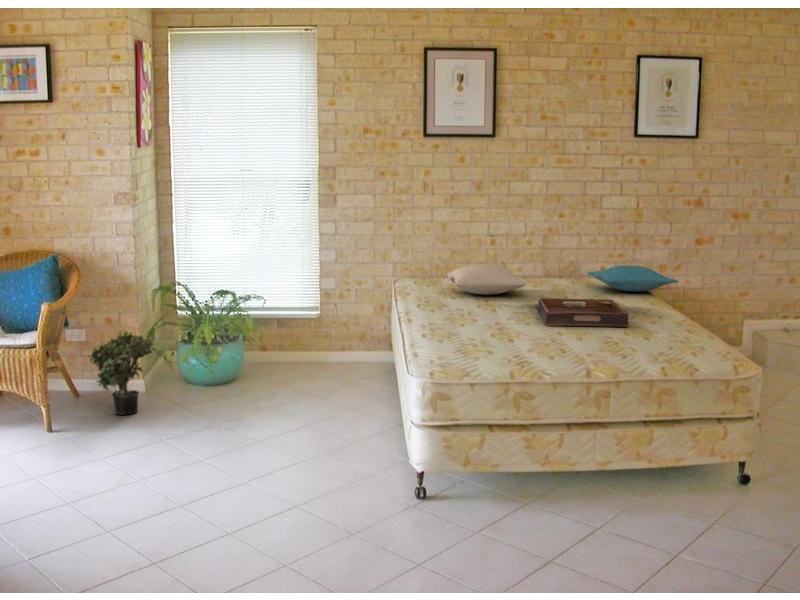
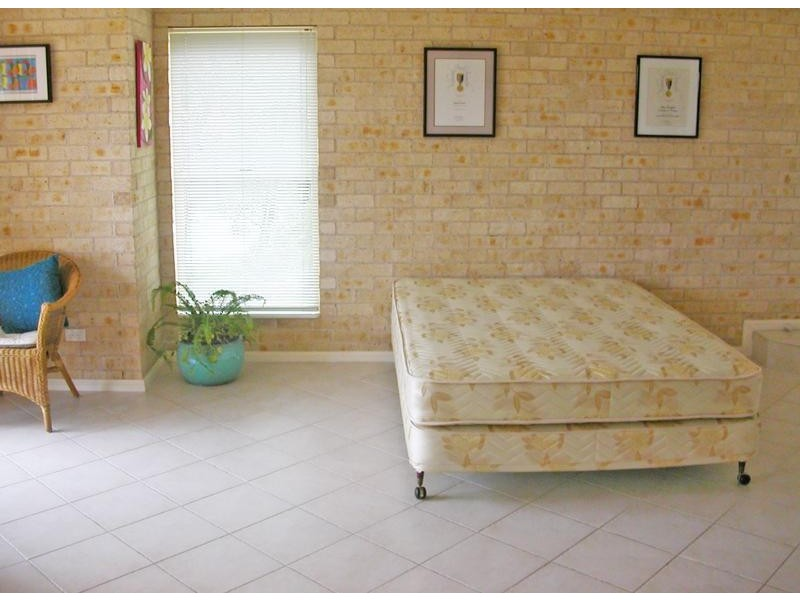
- potted plant (128, 370)
- pillow (485, 279)
- serving tray (580, 311)
- pillow (631, 278)
